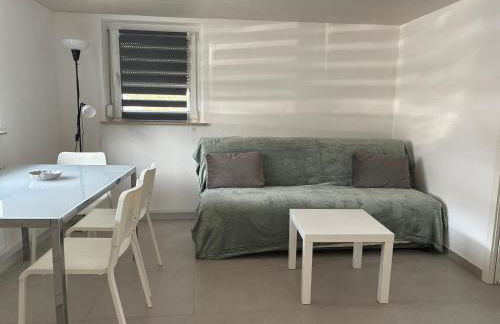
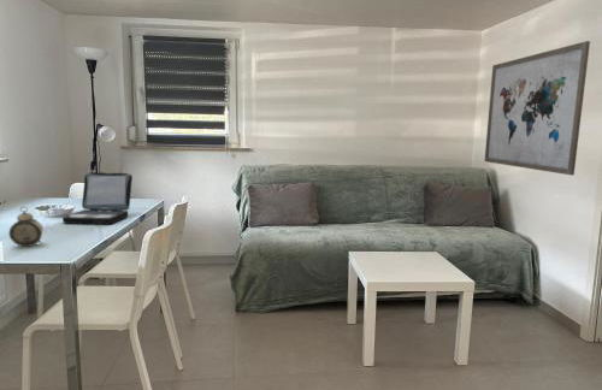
+ alarm clock (26, 225)
+ wall art (527, 112)
+ laptop (95, 196)
